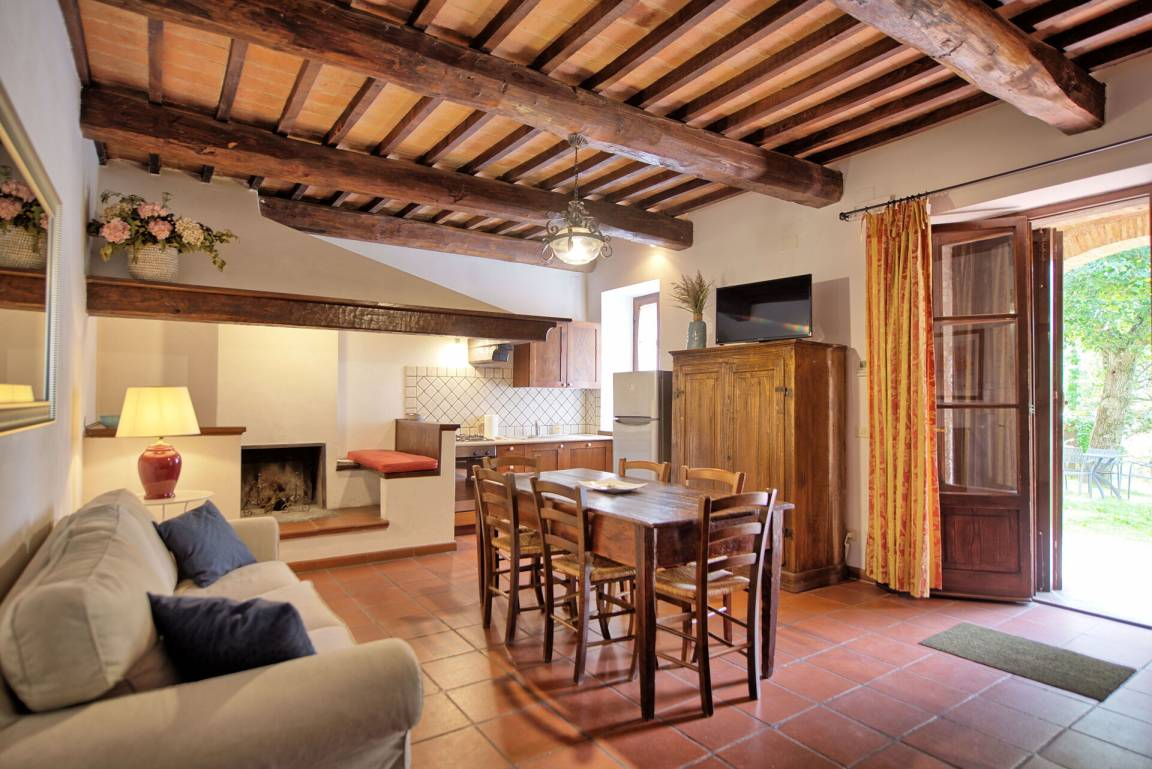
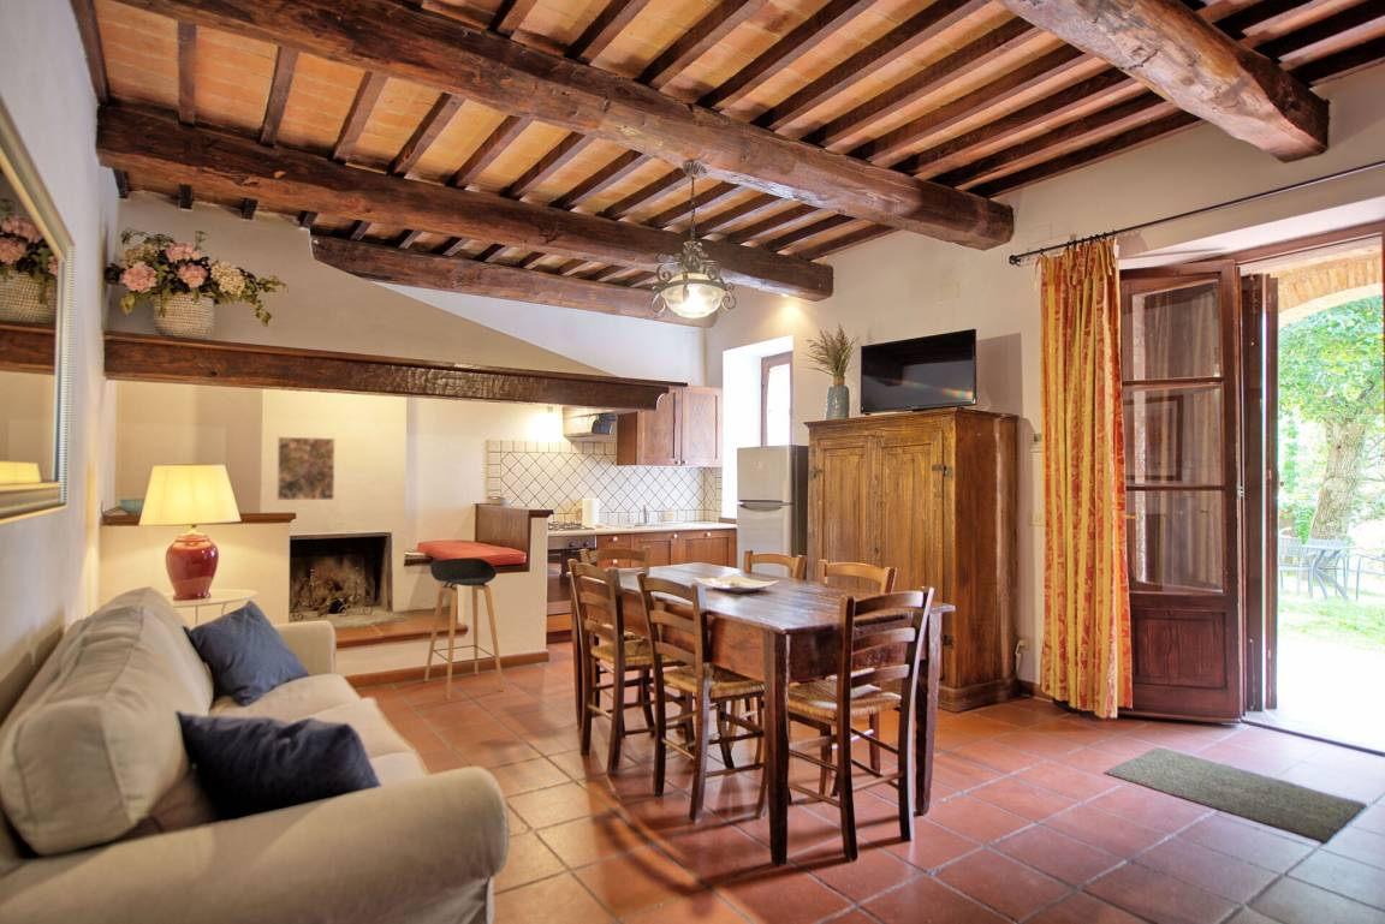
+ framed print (305, 469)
+ stool (454, 624)
